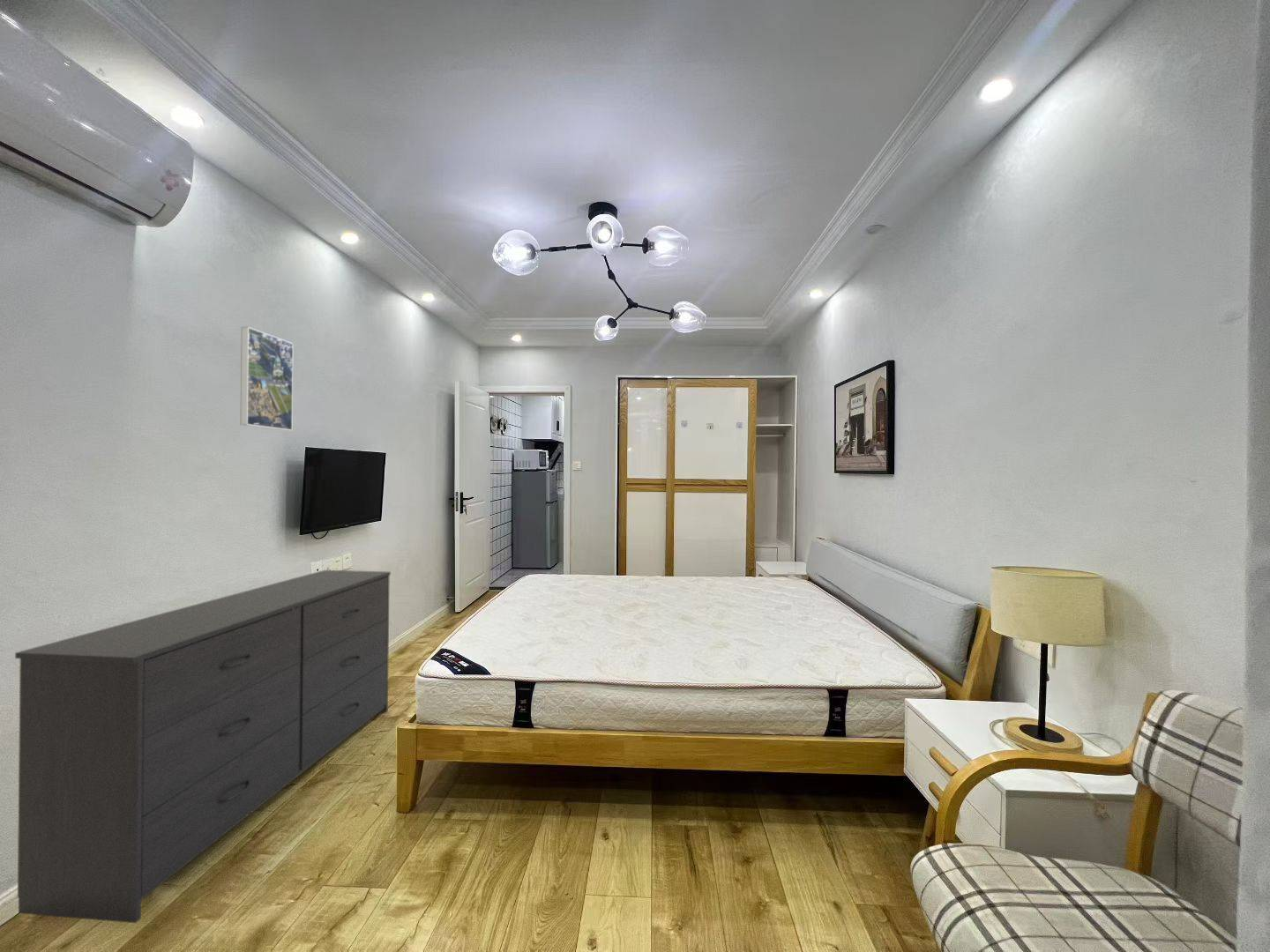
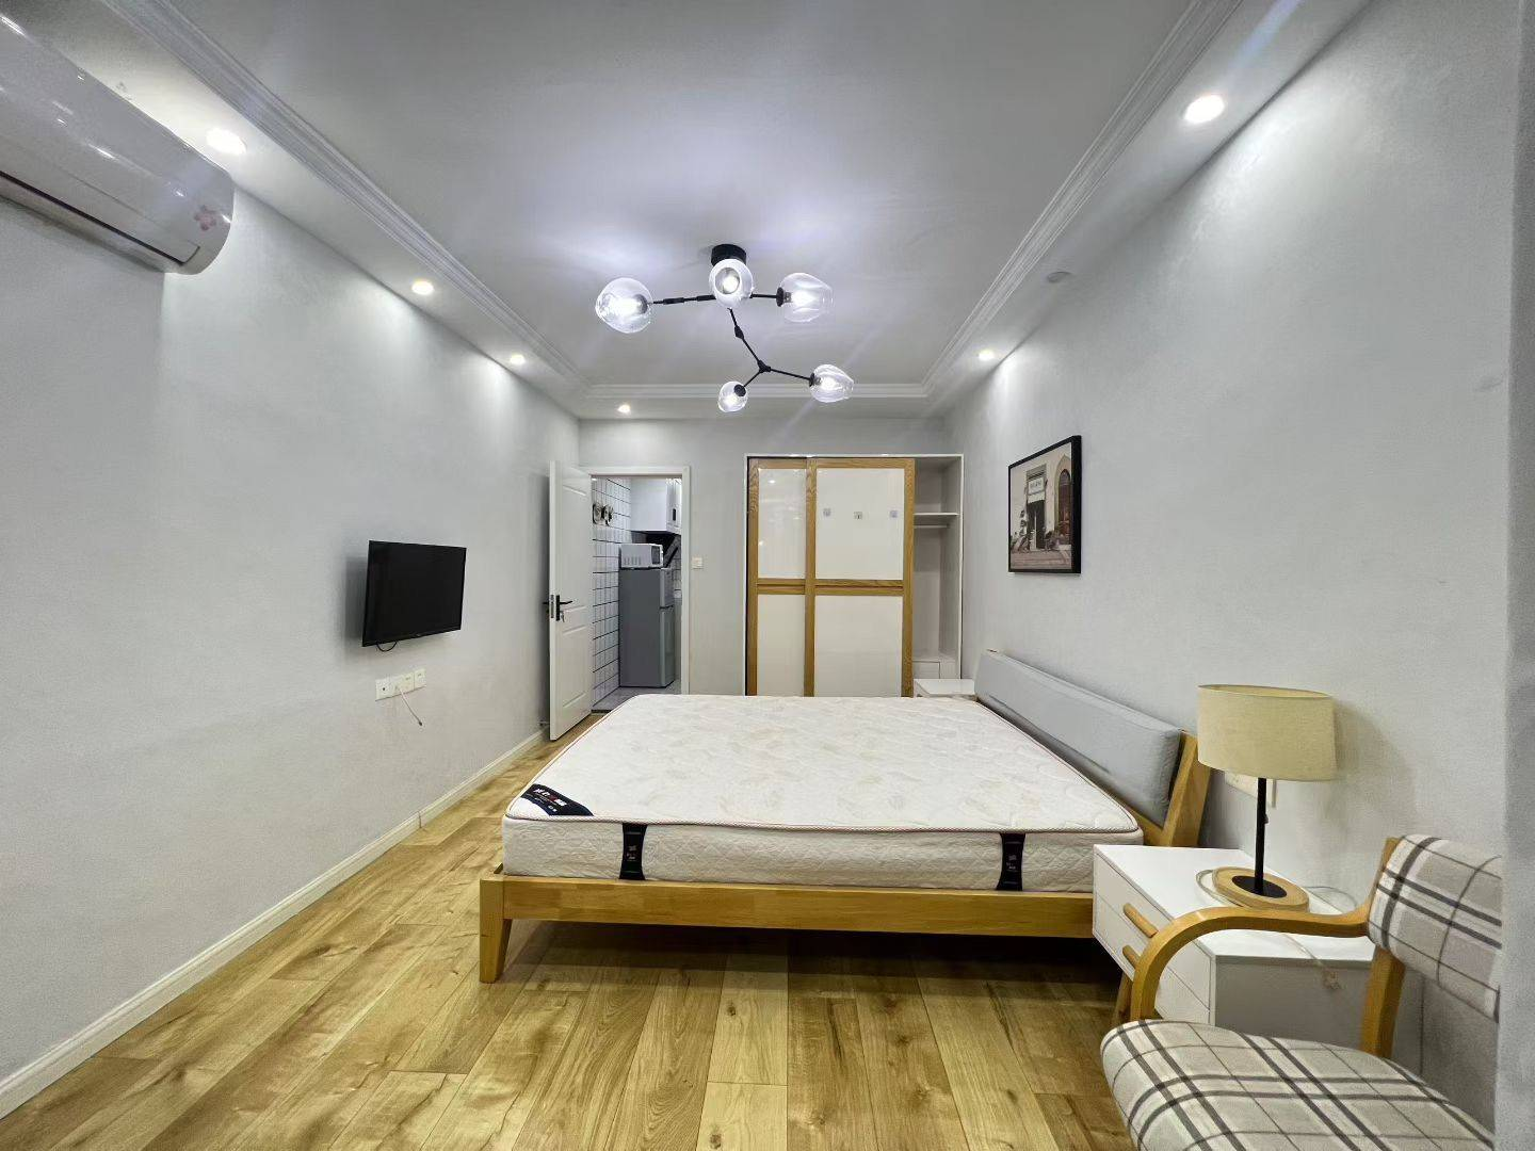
- dresser (261, 693)
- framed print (268, 382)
